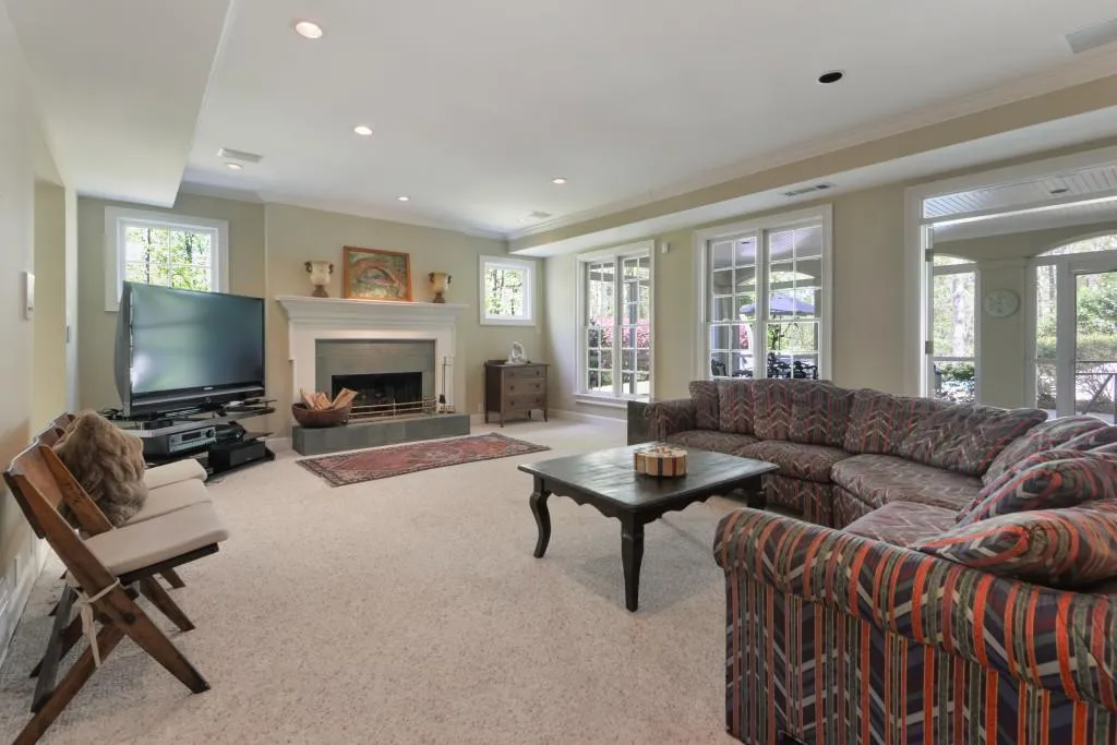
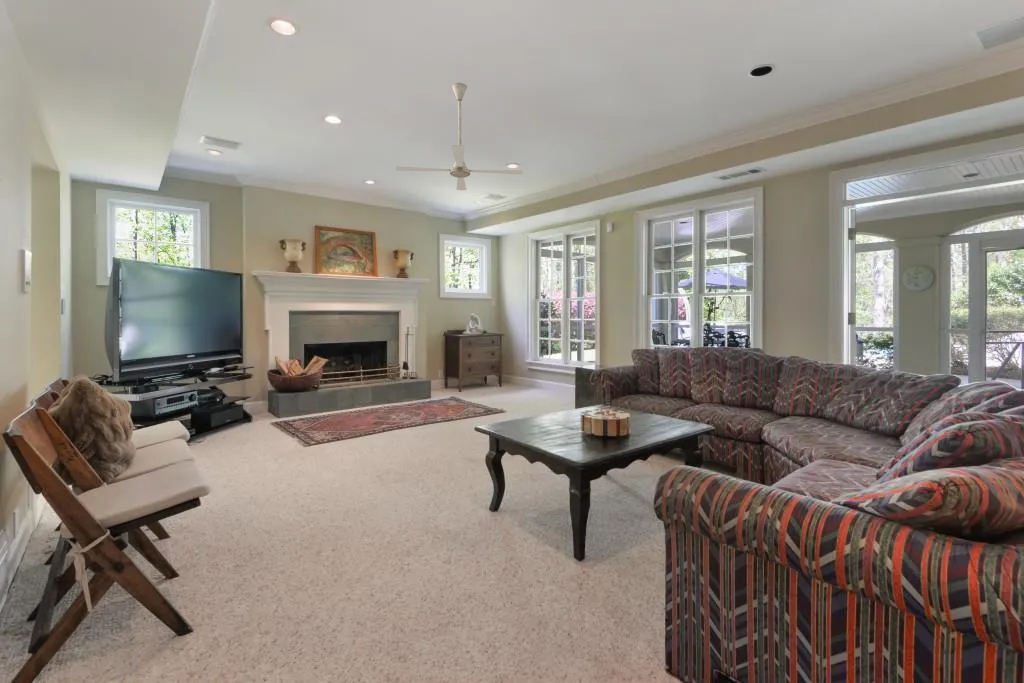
+ ceiling fan (459, 131)
